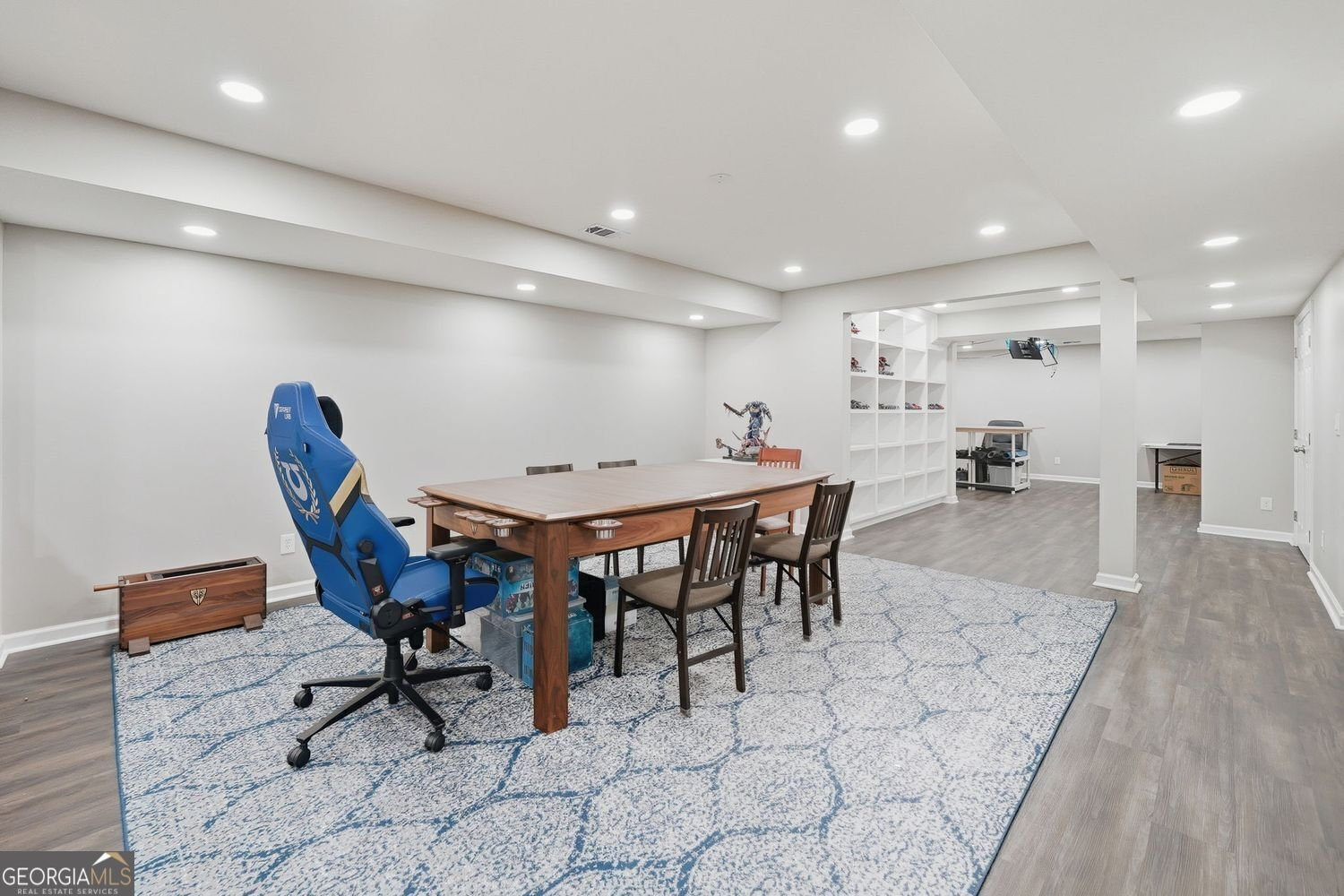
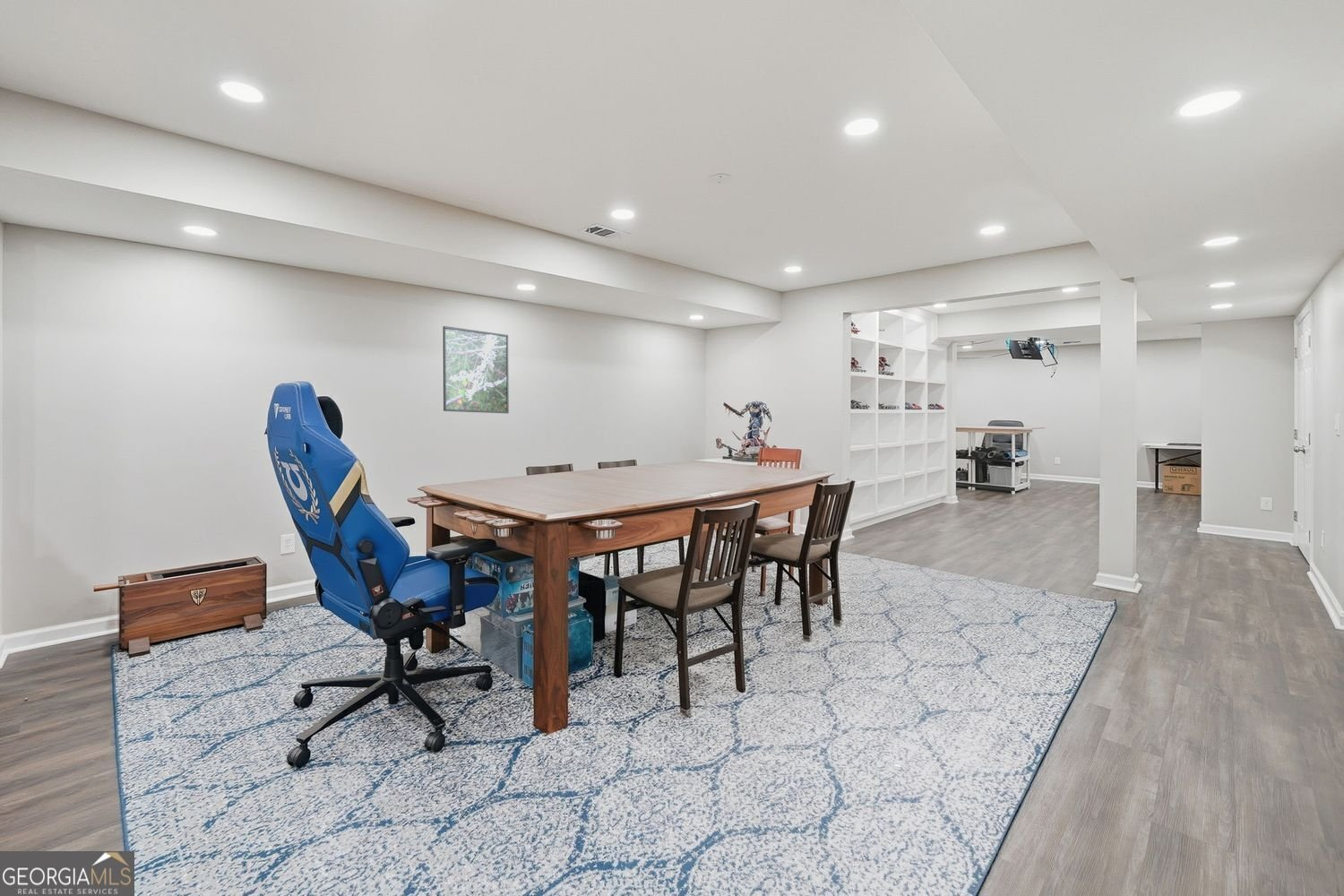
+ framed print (477, 371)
